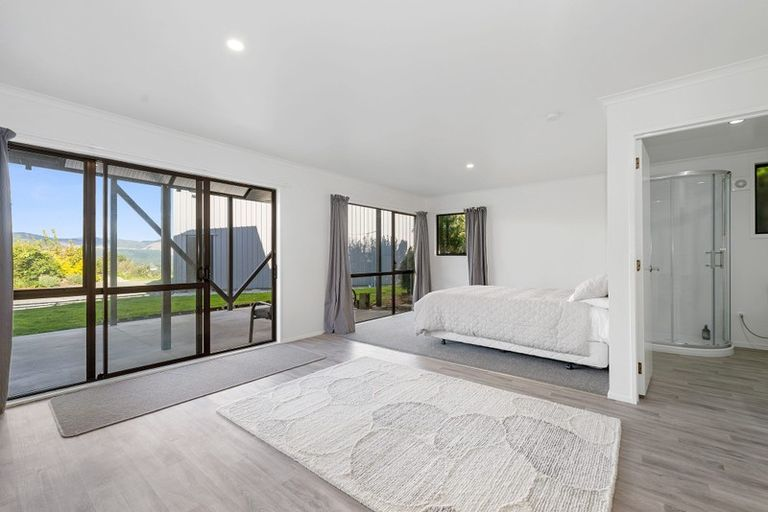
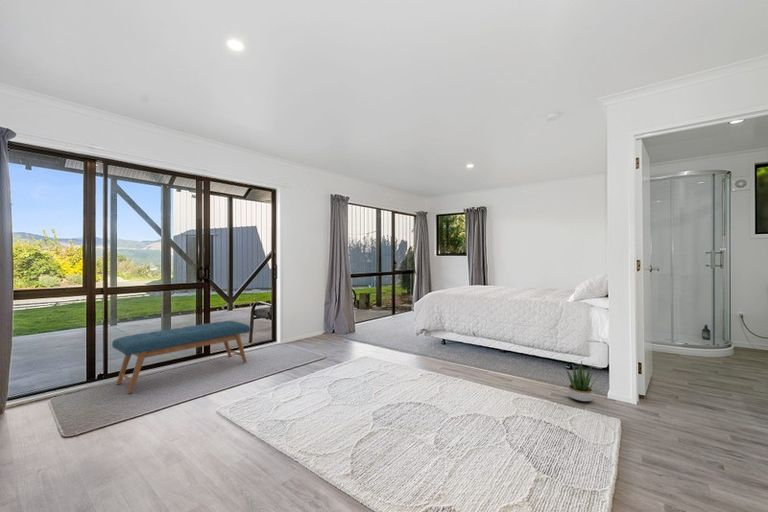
+ bench (186, 349)
+ potted plant (580, 380)
